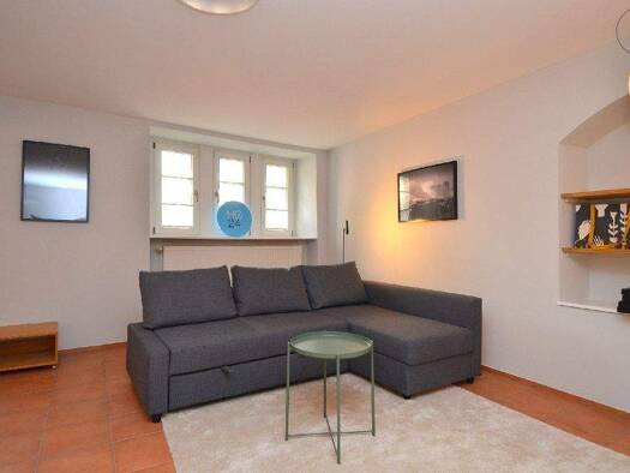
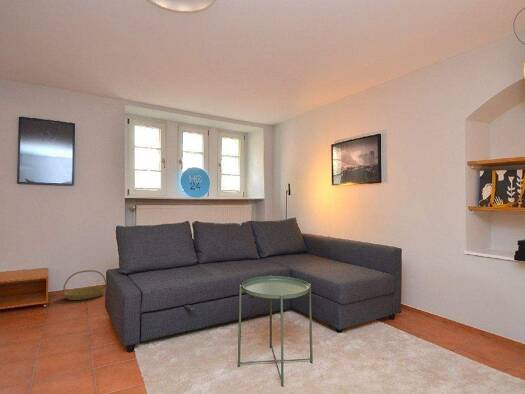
+ basket (85, 287)
